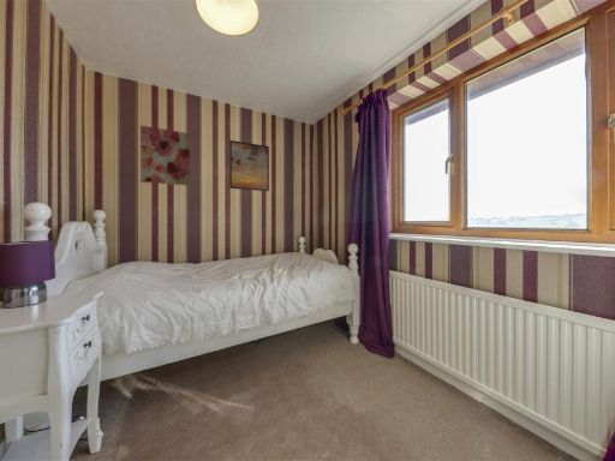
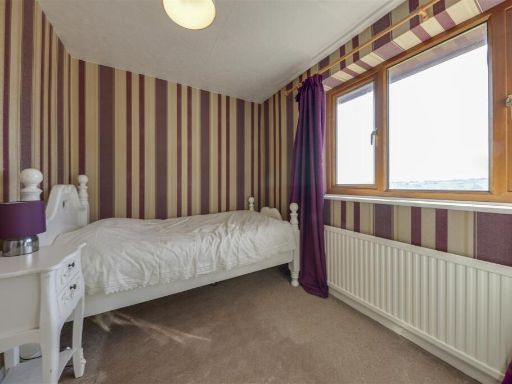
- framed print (250, 166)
- wall art (166, 156)
